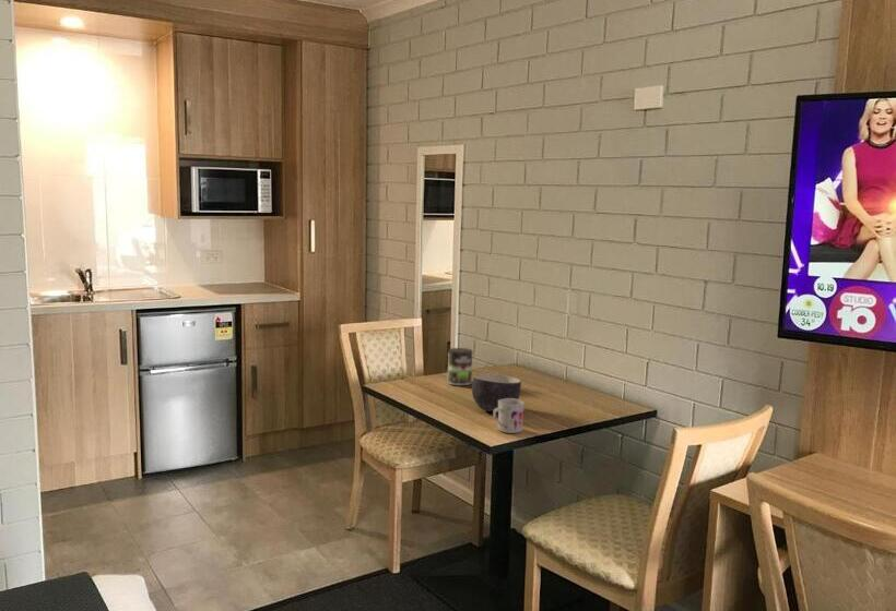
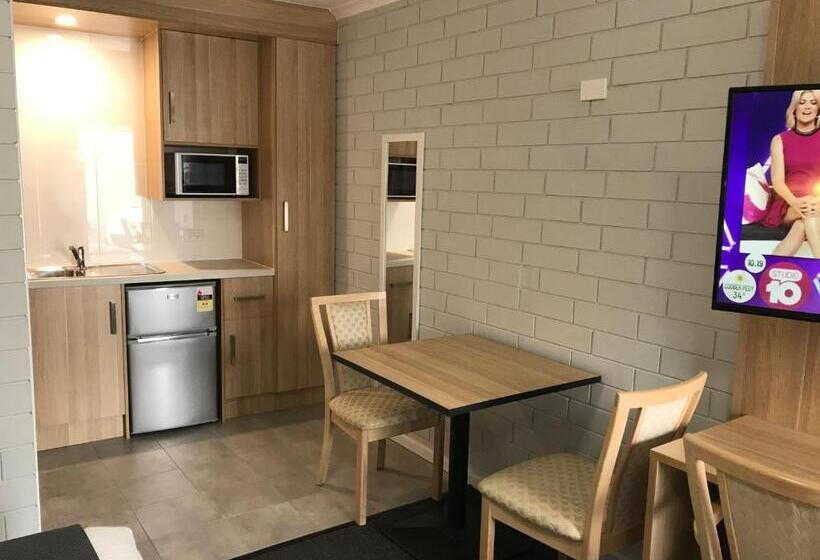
- coffee can (460, 366)
- mug (507, 416)
- bowl (496, 393)
